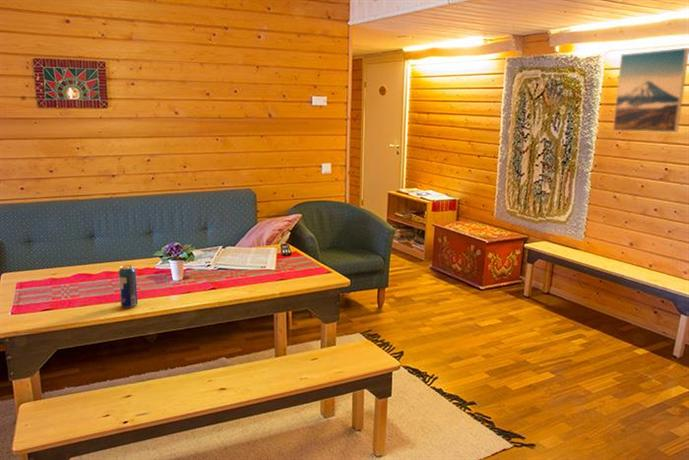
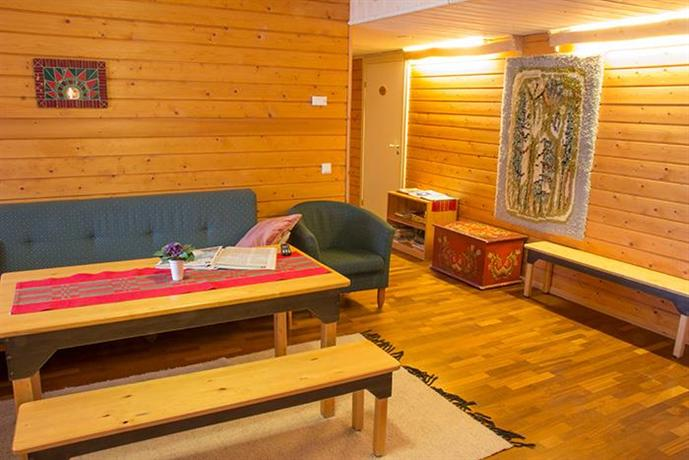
- beverage can (128, 286)
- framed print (648, 92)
